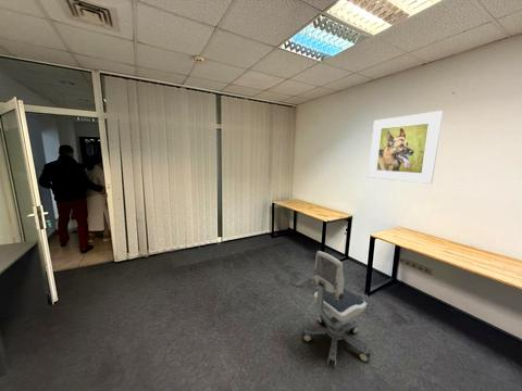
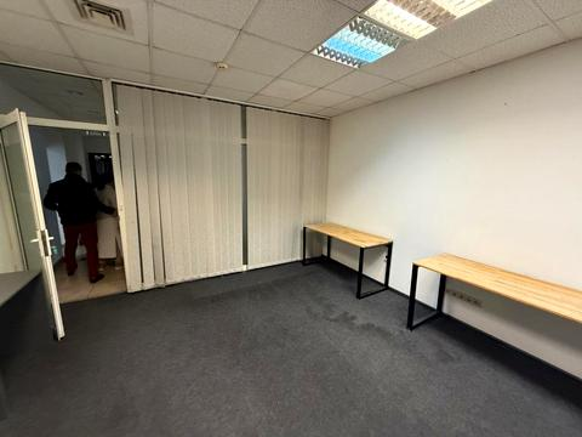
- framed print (400, 149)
- office chair (340, 297)
